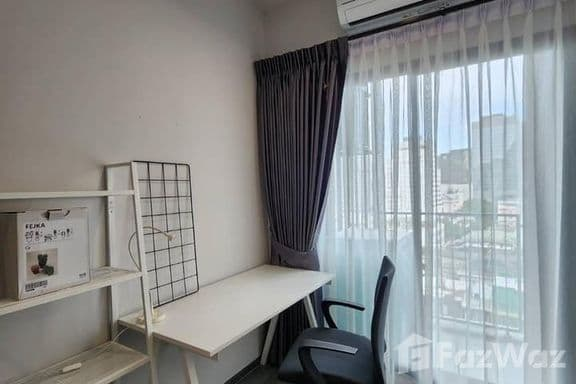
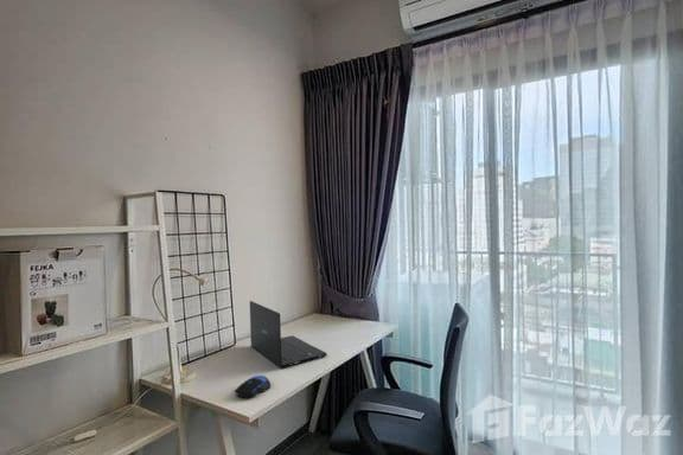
+ laptop (280, 326)
+ computer mouse (253, 384)
